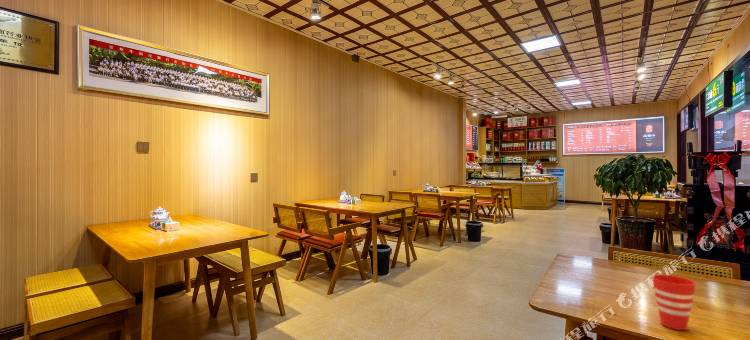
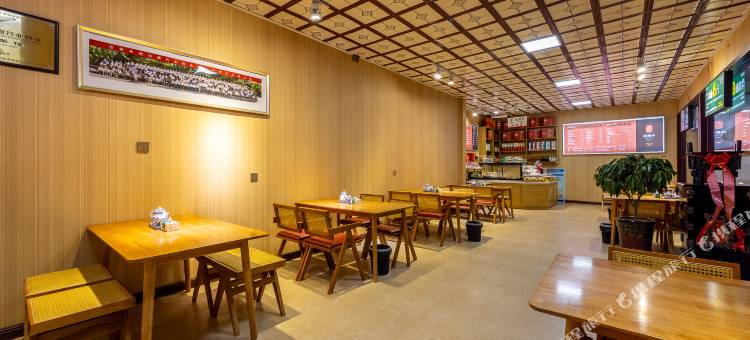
- cup (673, 302)
